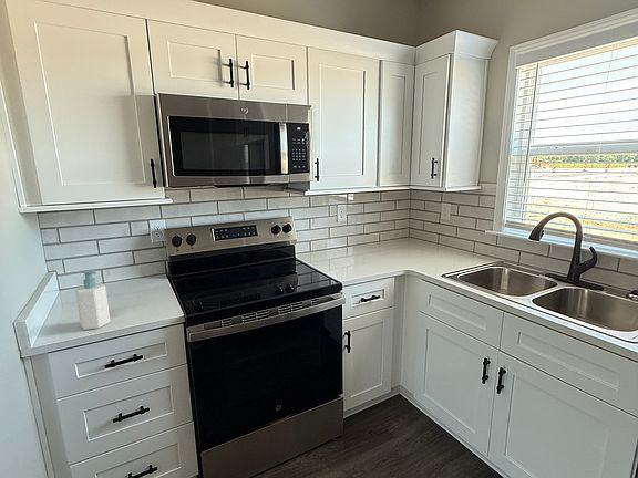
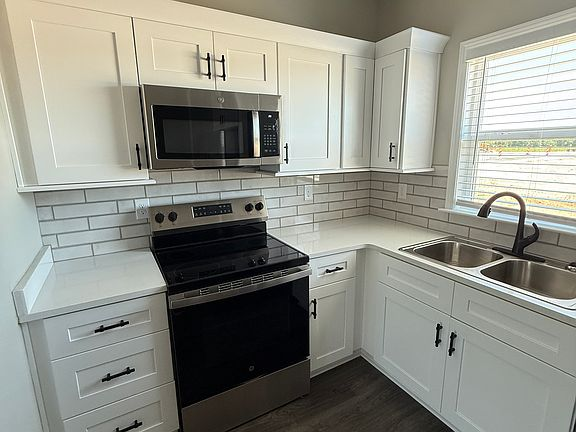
- soap bottle (91, 298)
